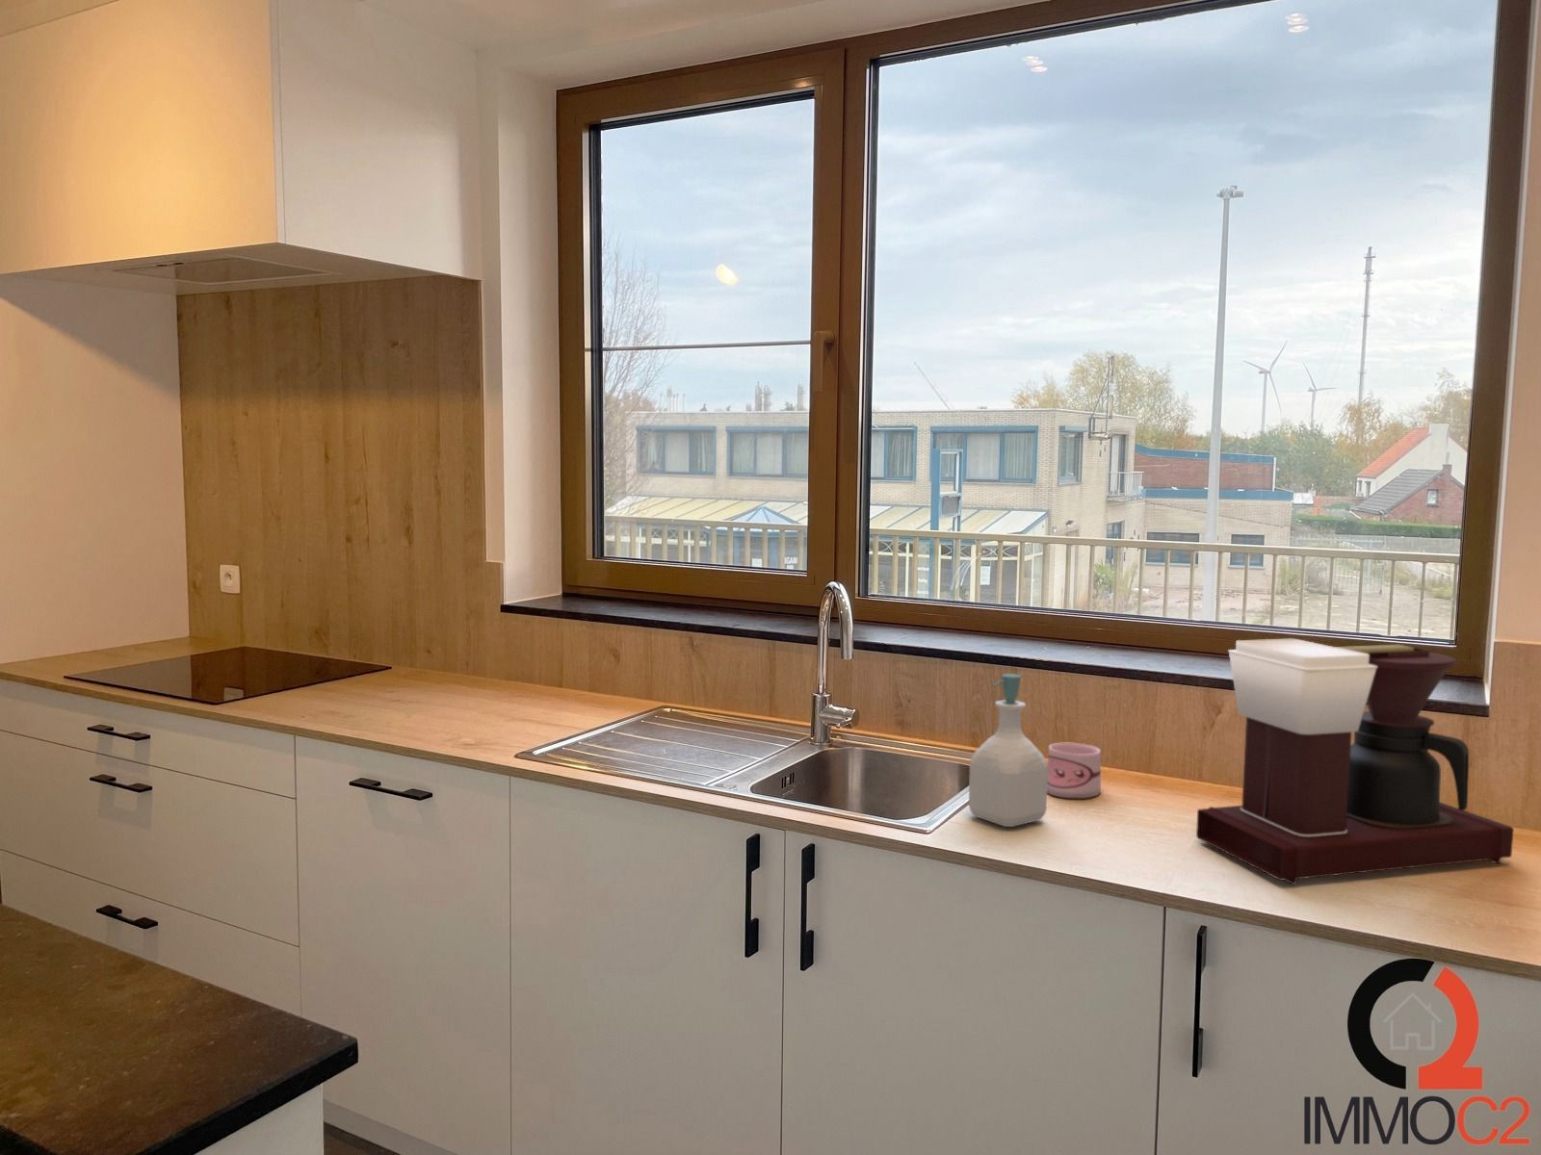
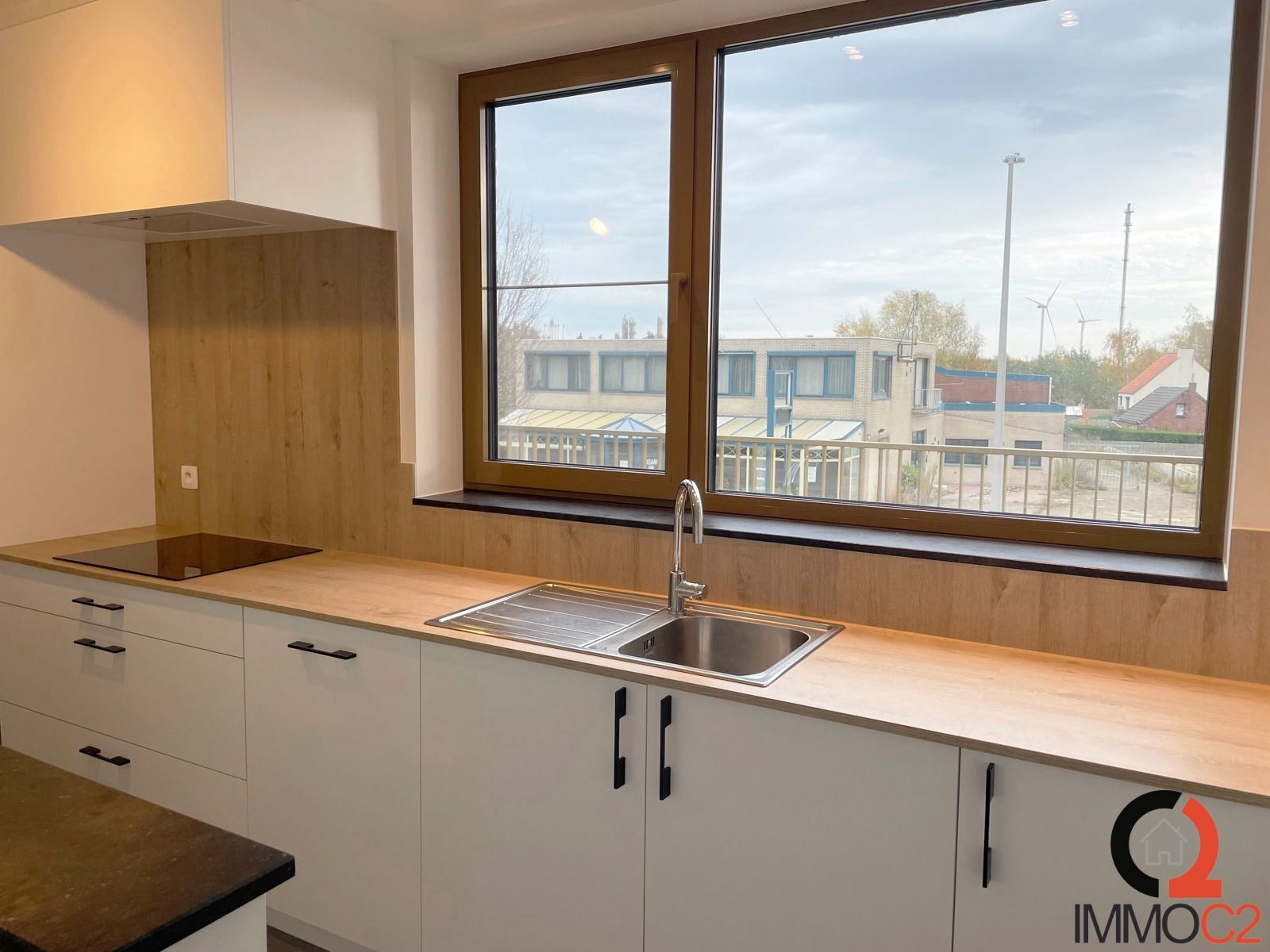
- coffee maker (1355, 749)
- soap bottle (1008, 747)
- mug (1076, 768)
